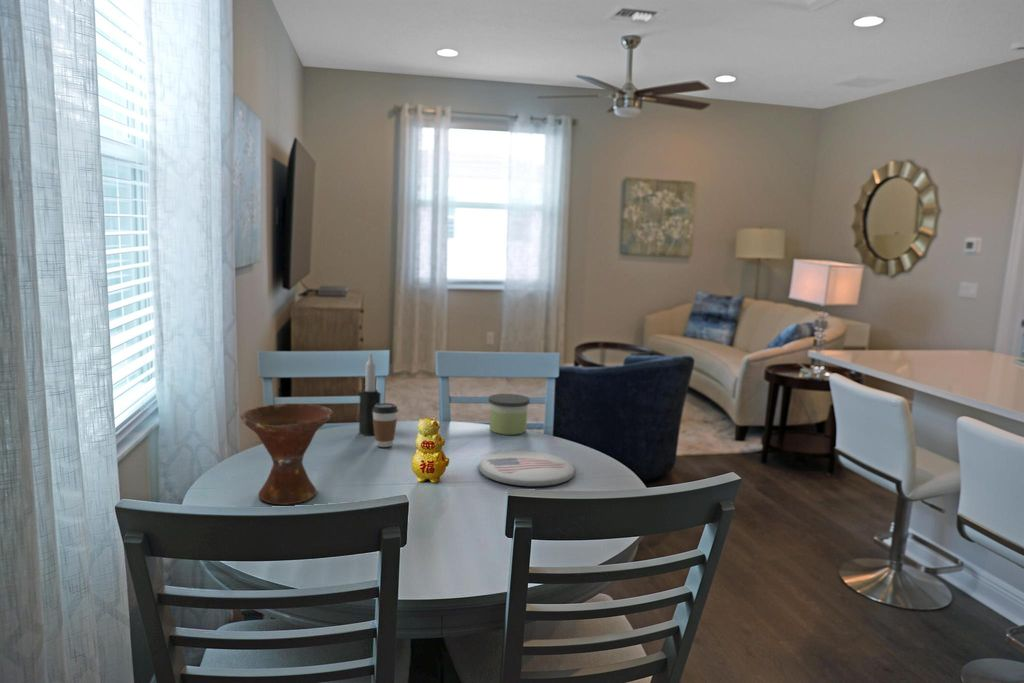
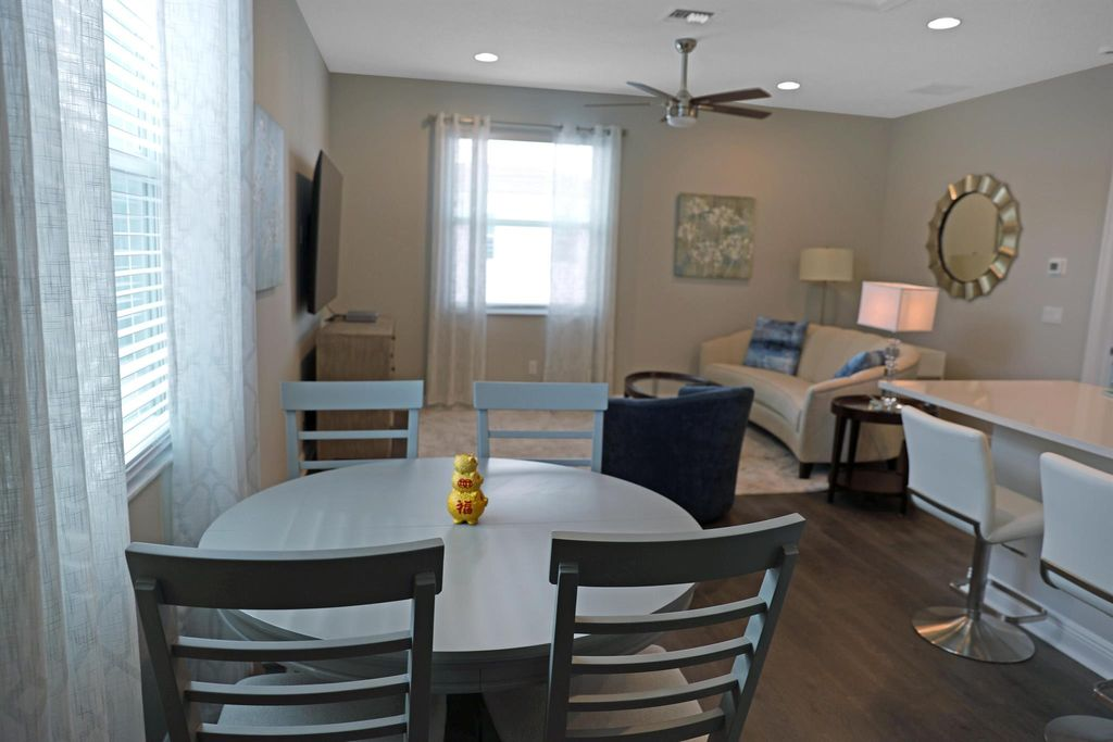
- coffee cup (384, 424)
- candle (508, 414)
- plate (526, 466)
- bowl (287, 453)
- candle (370, 393)
